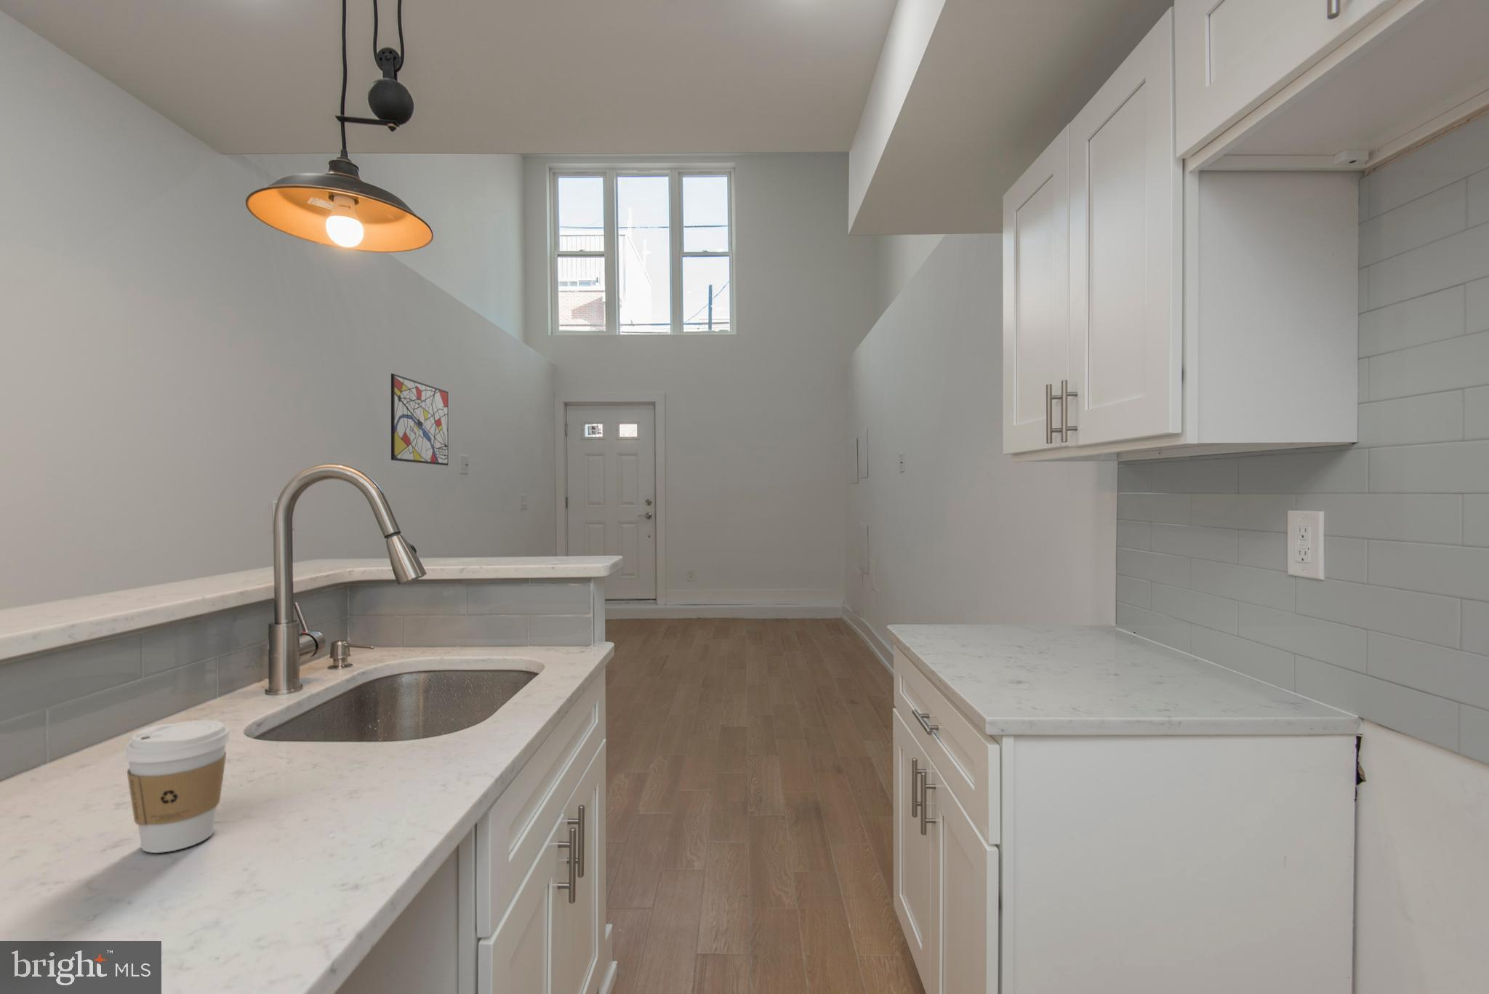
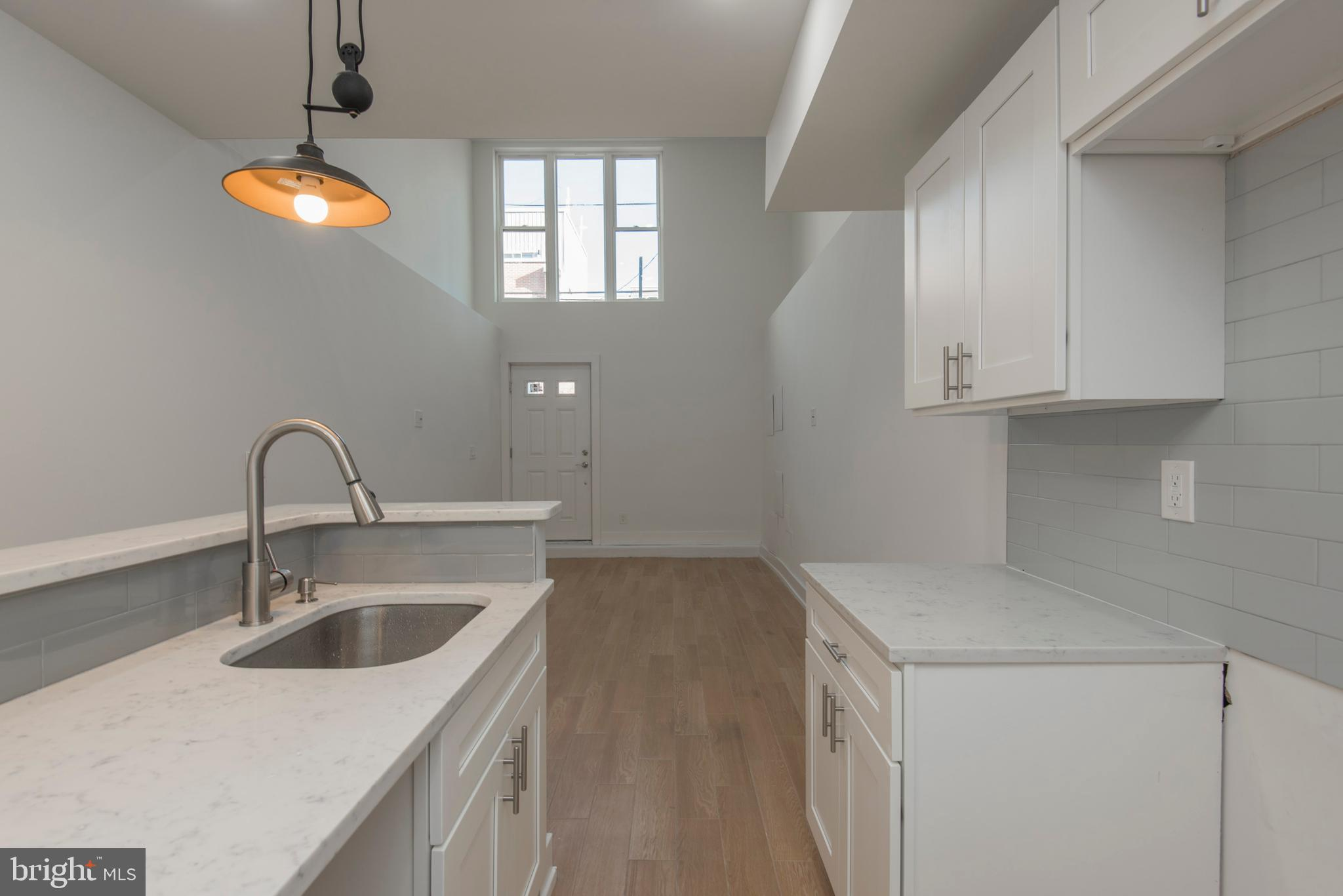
- coffee cup (179, 782)
- wall art (421, 423)
